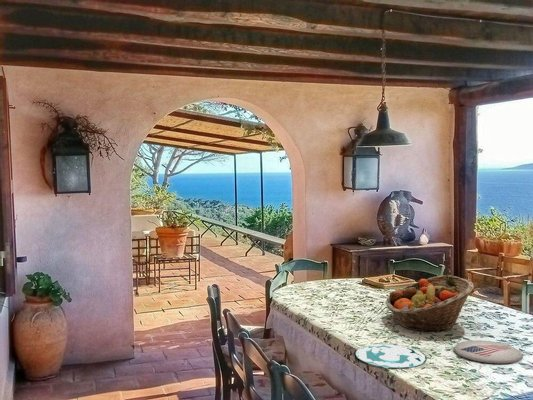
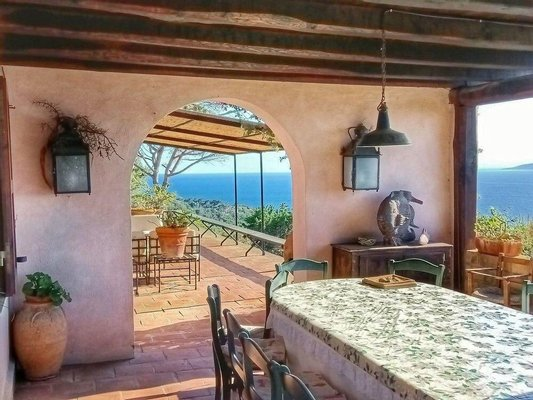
- plate (390, 352)
- plate (487, 350)
- fruit basket (428, 301)
